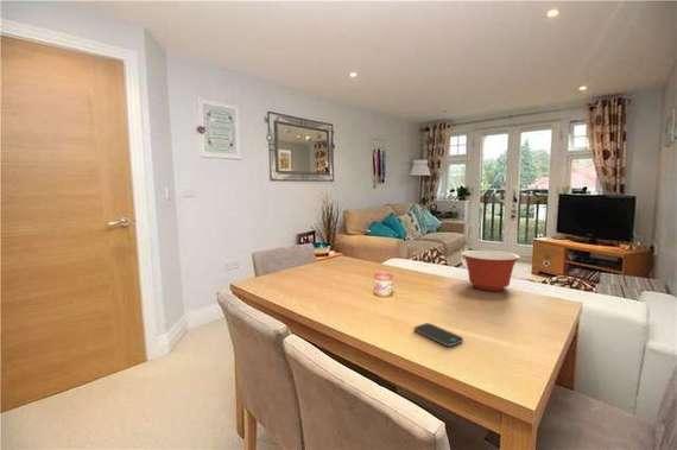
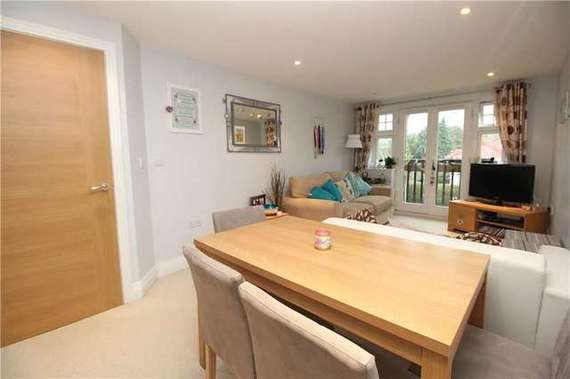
- mixing bowl (488, 271)
- smartphone (437, 334)
